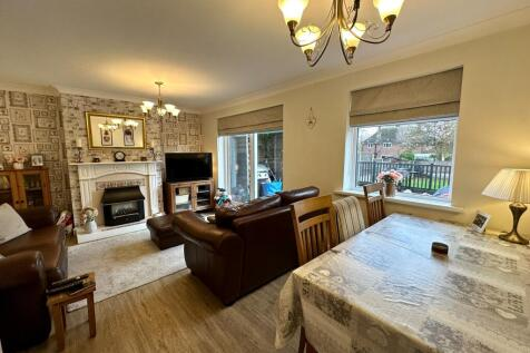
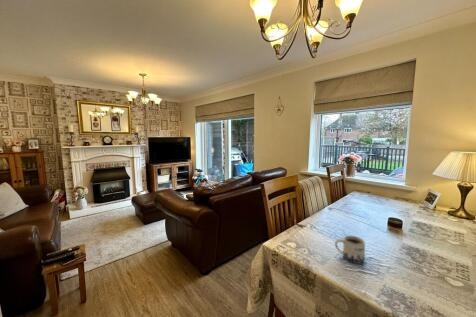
+ mug (350, 248)
